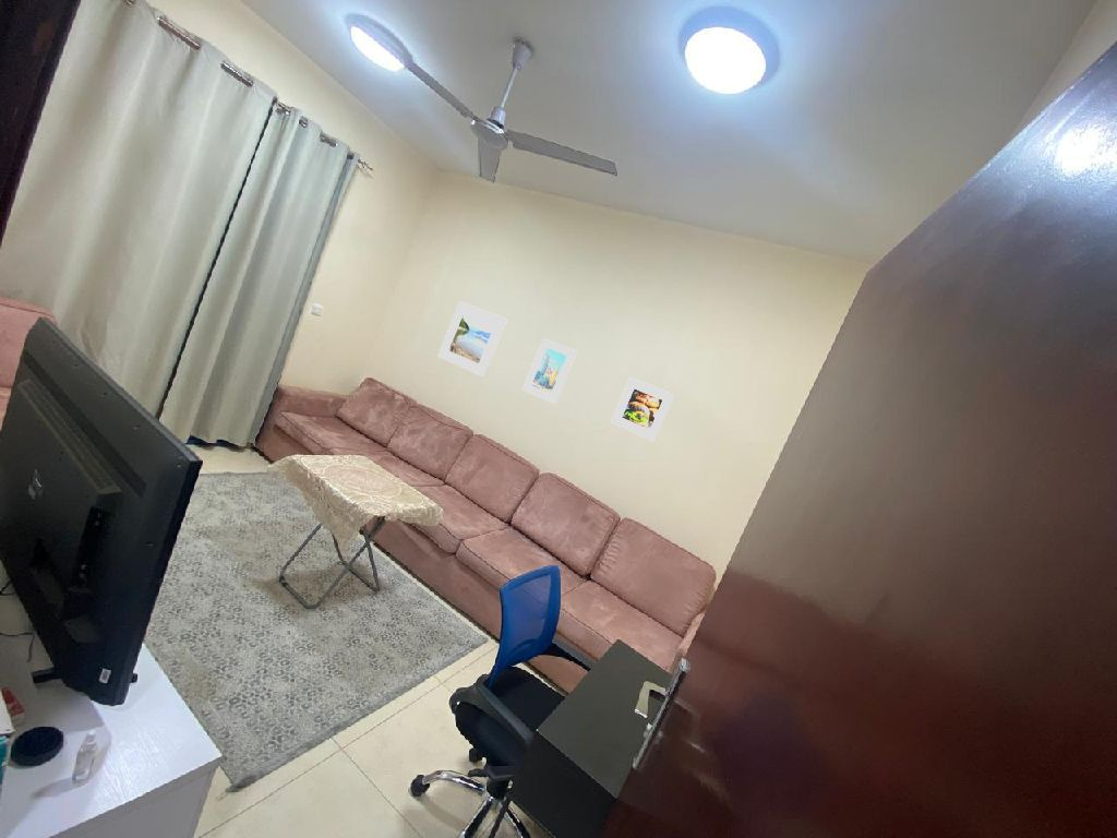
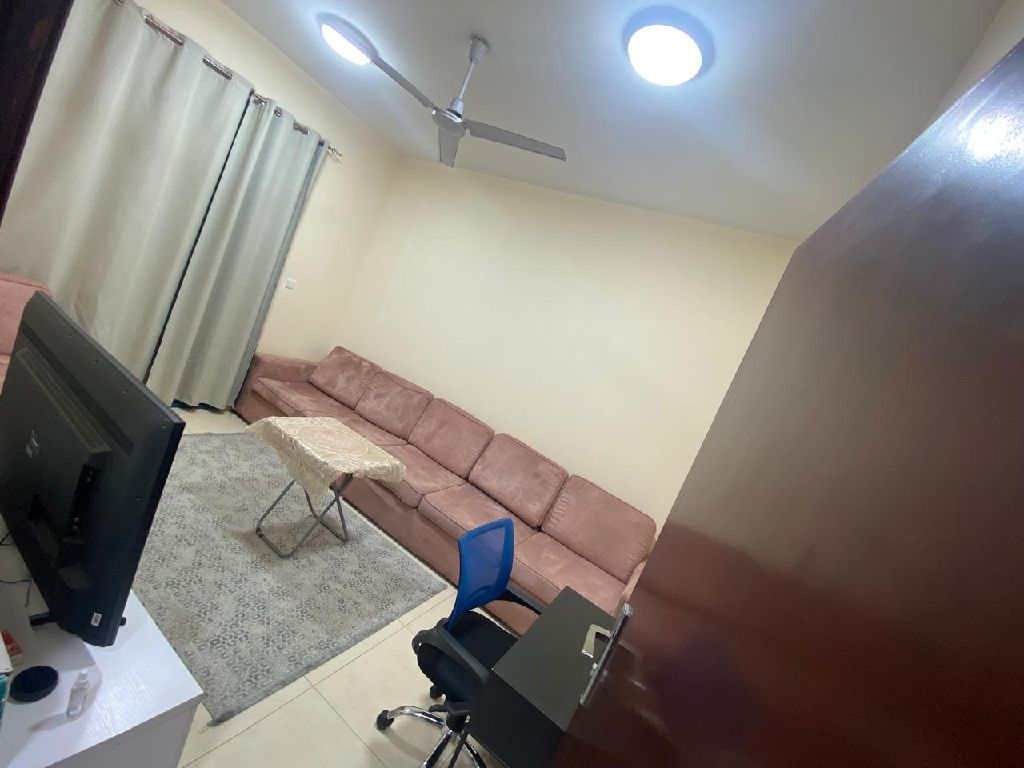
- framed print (471, 338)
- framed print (549, 370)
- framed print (641, 408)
